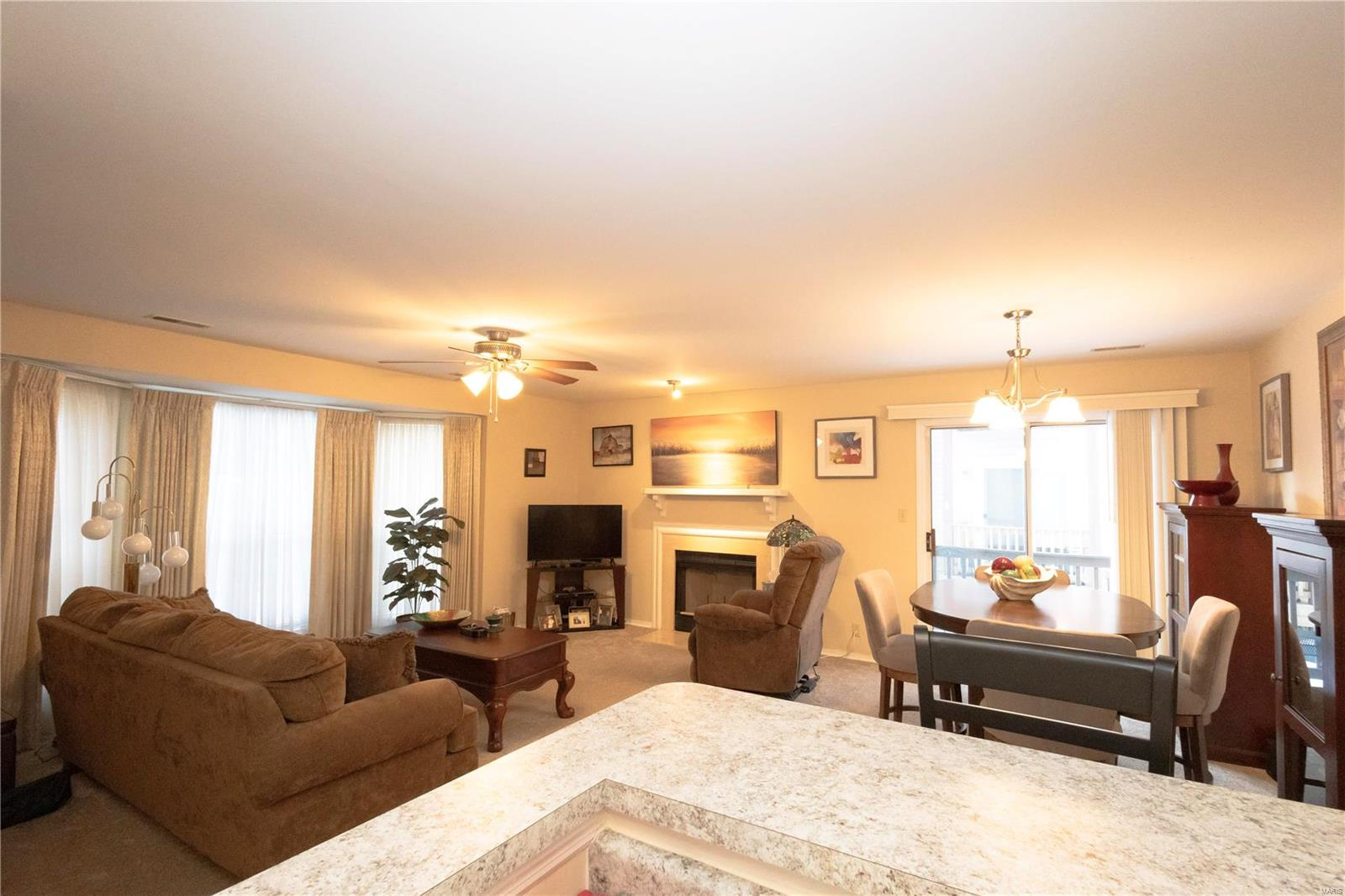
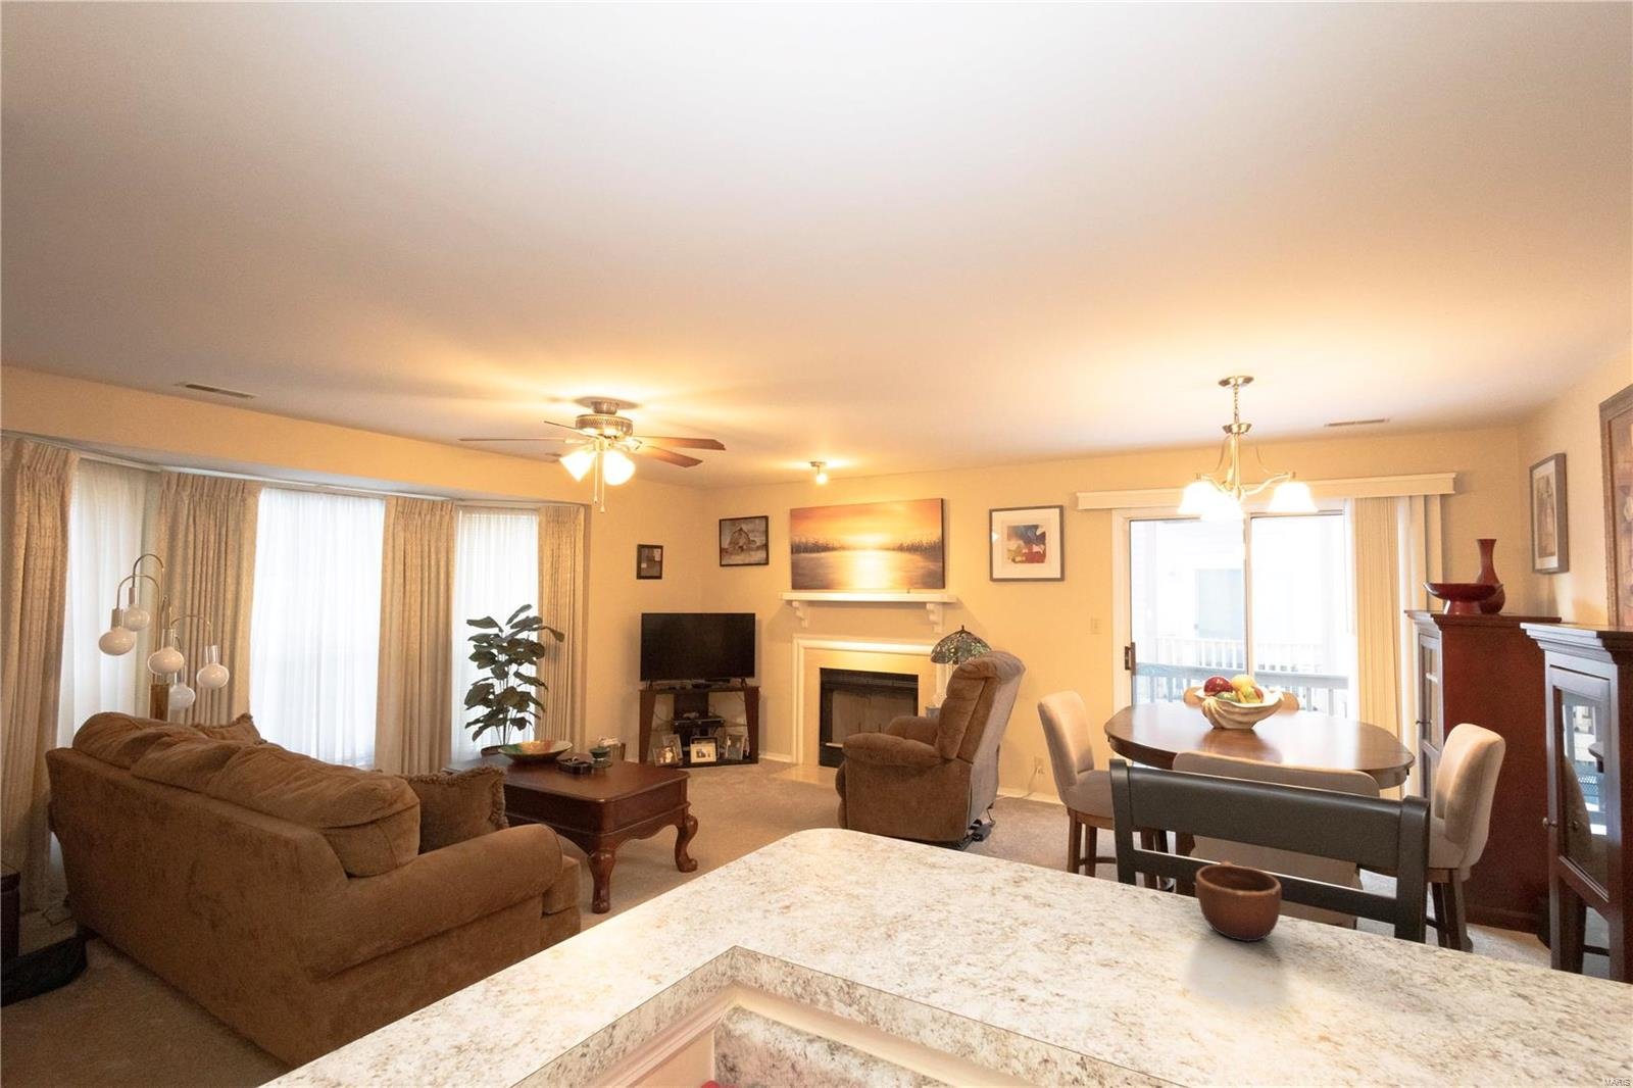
+ mug (1231, 900)
